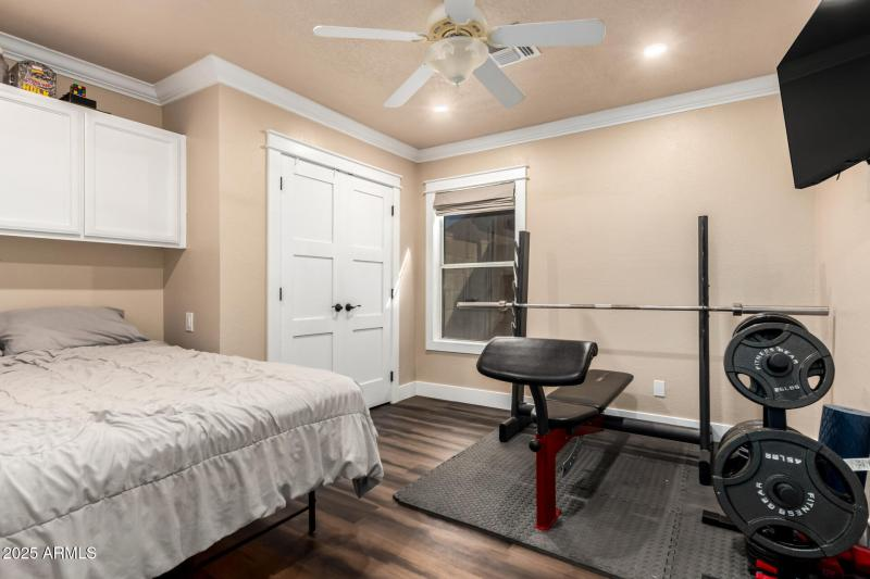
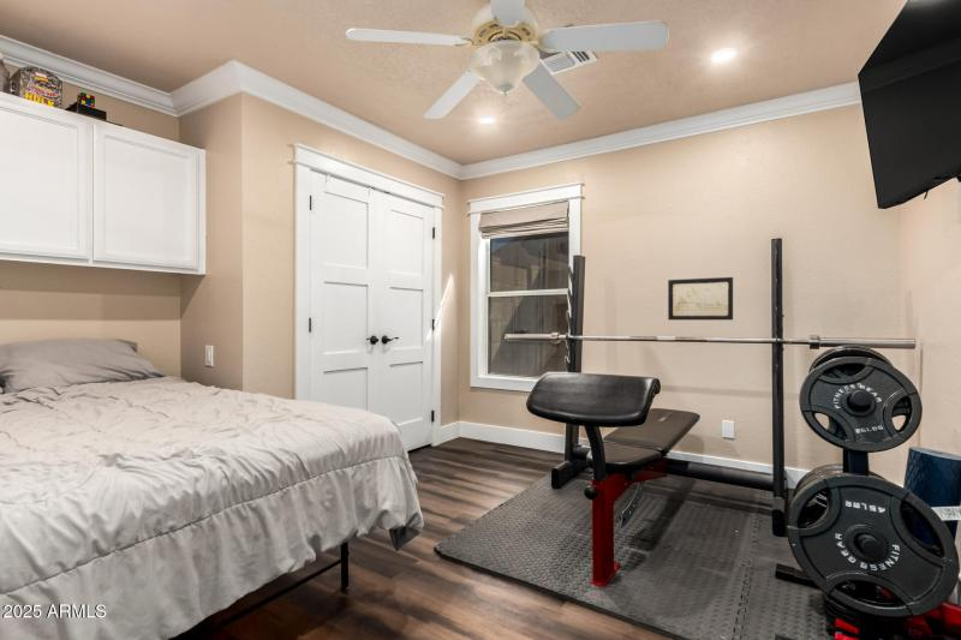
+ wall art (699, 299)
